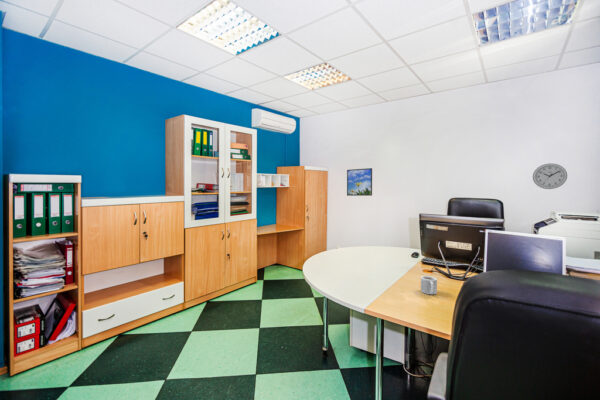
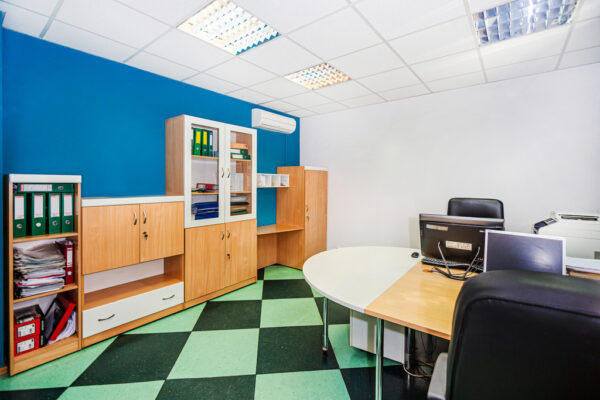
- wall clock (549, 176)
- mug (429, 285)
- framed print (359, 182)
